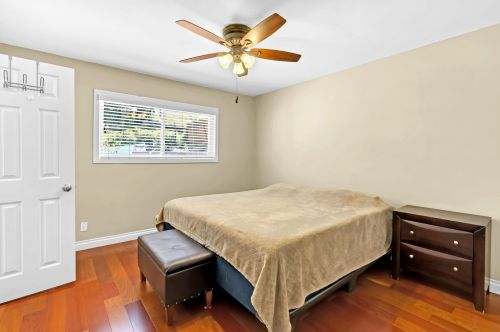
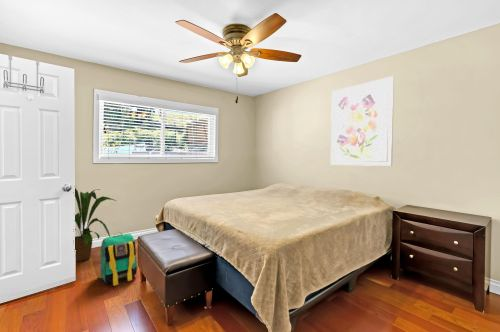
+ wall art (359, 125)
+ house plant (91, 220)
+ backpack (118, 255)
